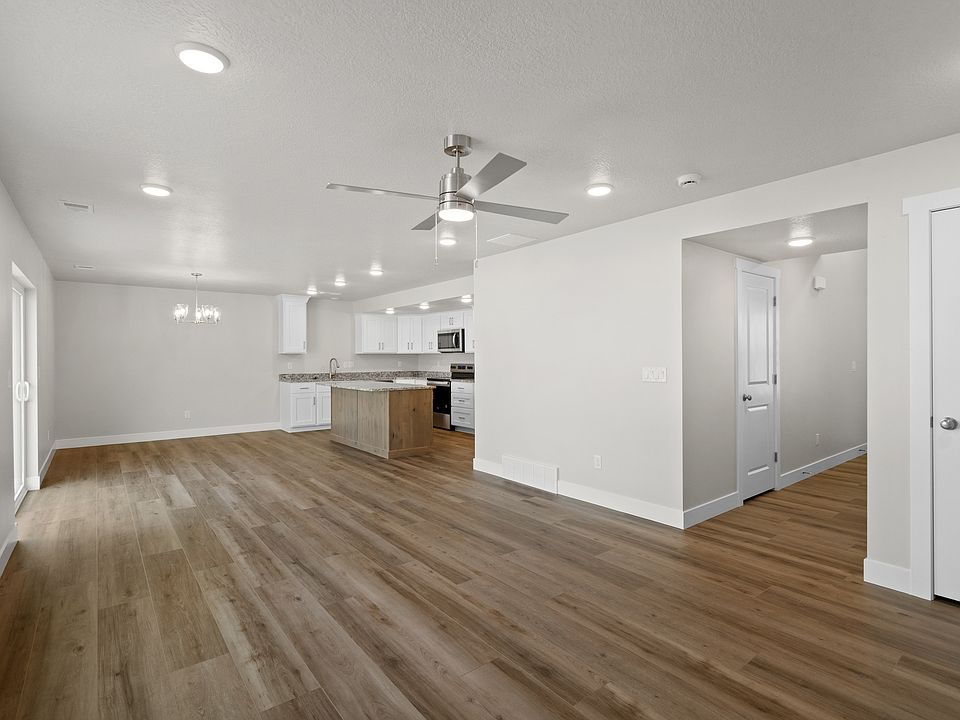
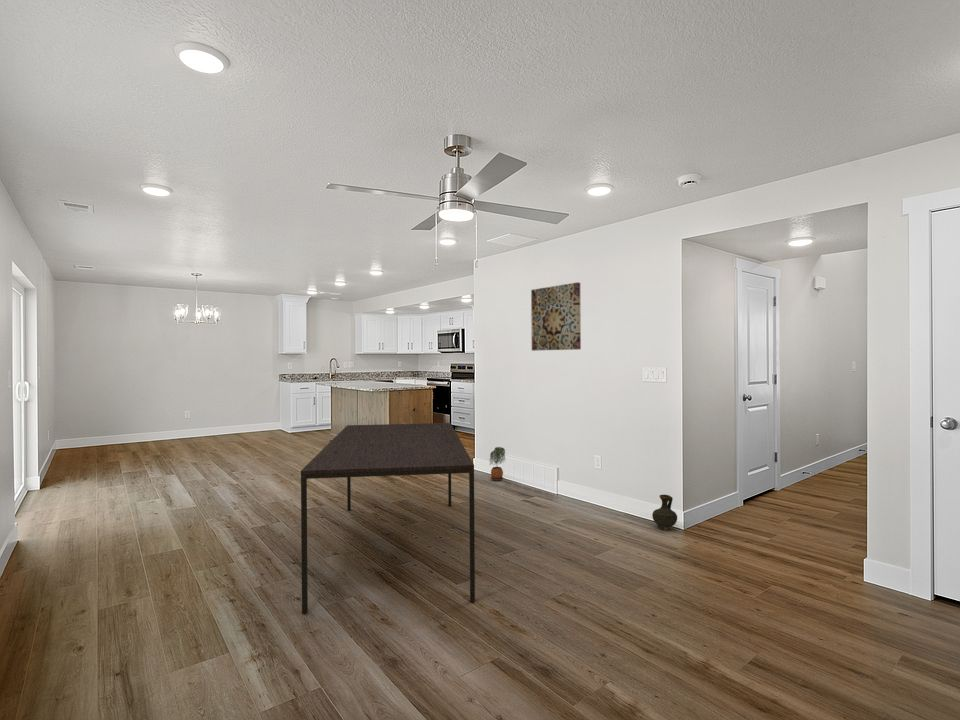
+ wall art (554, 318)
+ potted plant (496, 462)
+ dining table (396, 475)
+ ceramic jug (664, 511)
